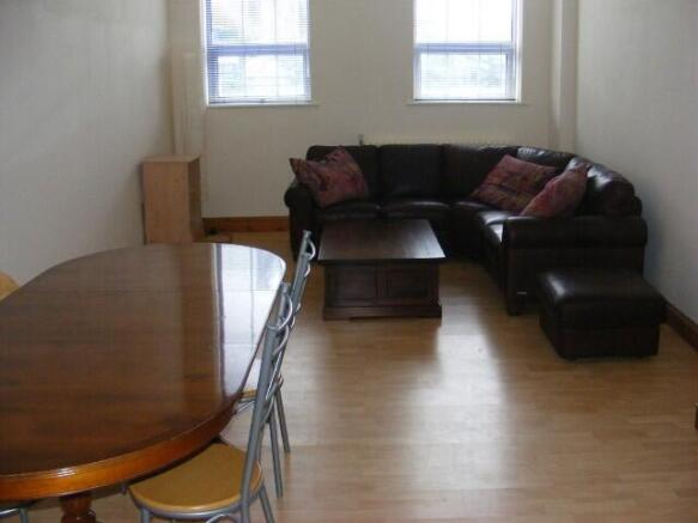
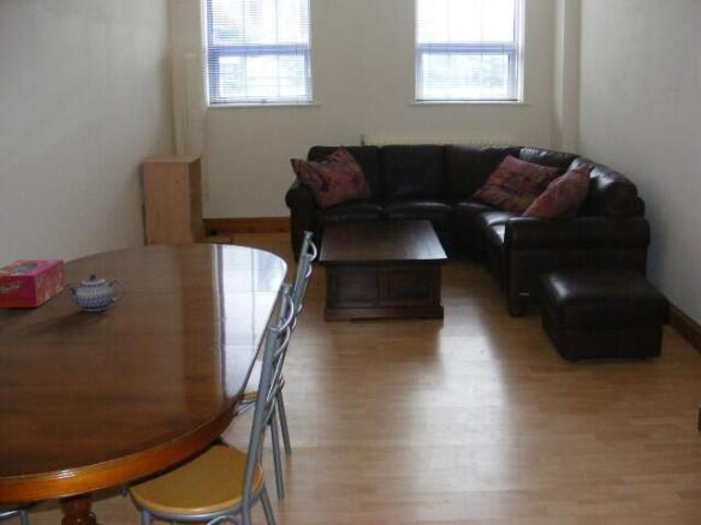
+ teapot (94, 291)
+ tissue box (26, 282)
